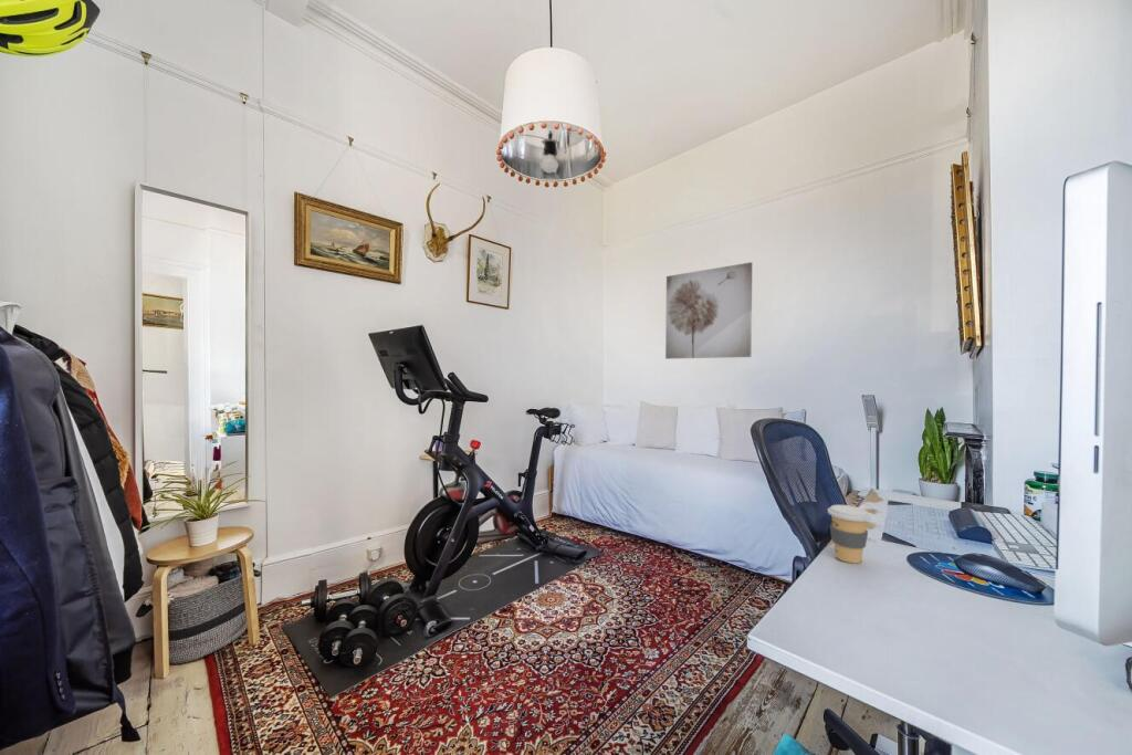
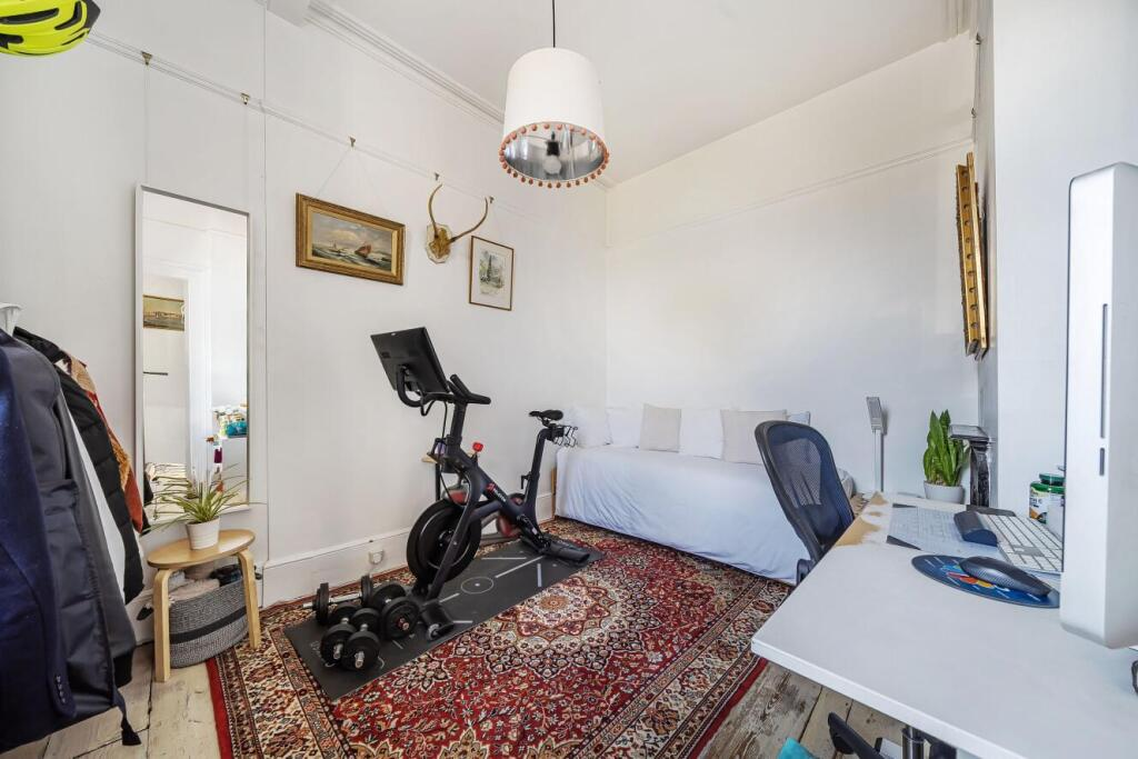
- wall art (705, 314)
- coffee cup (848, 534)
